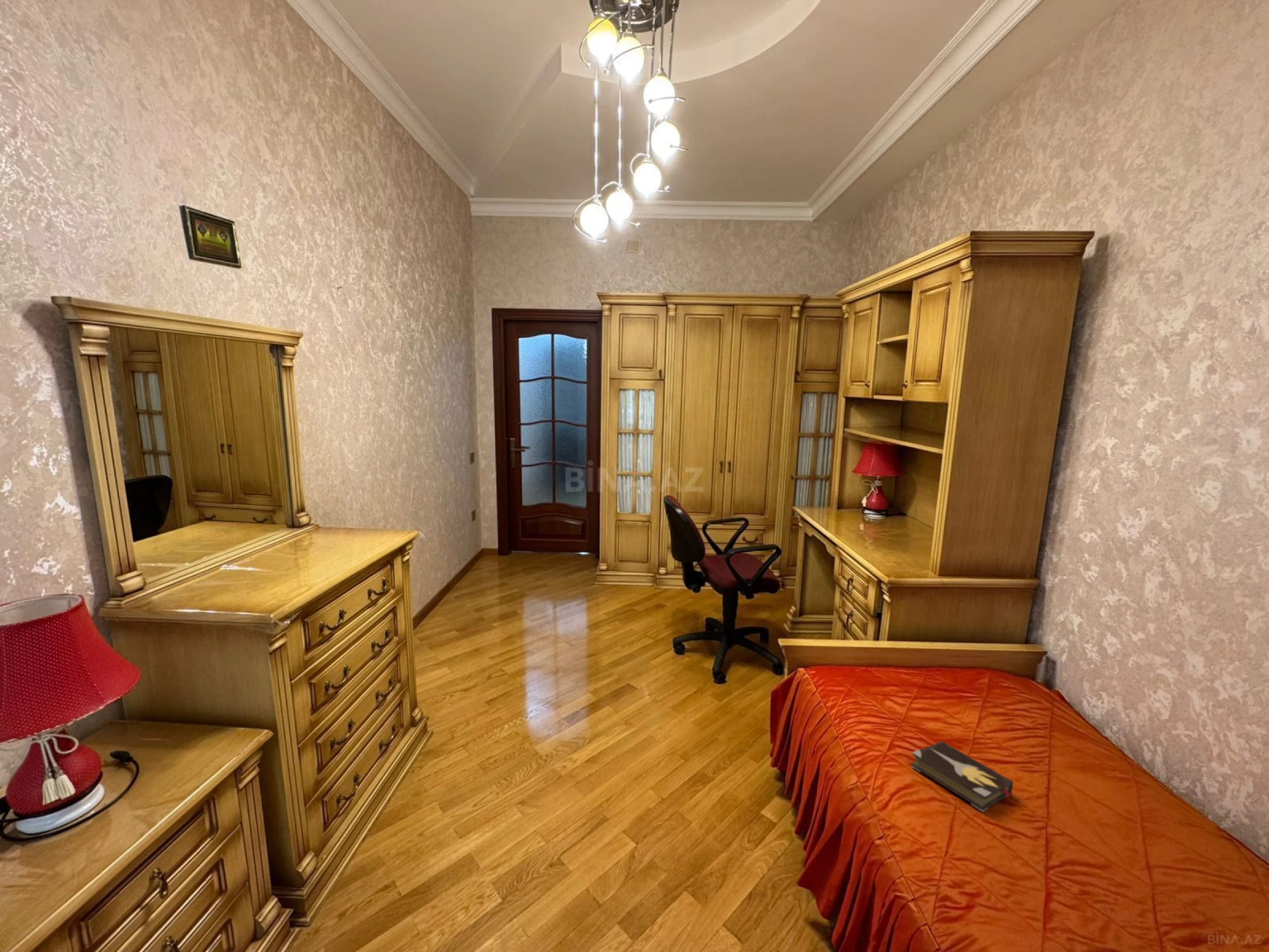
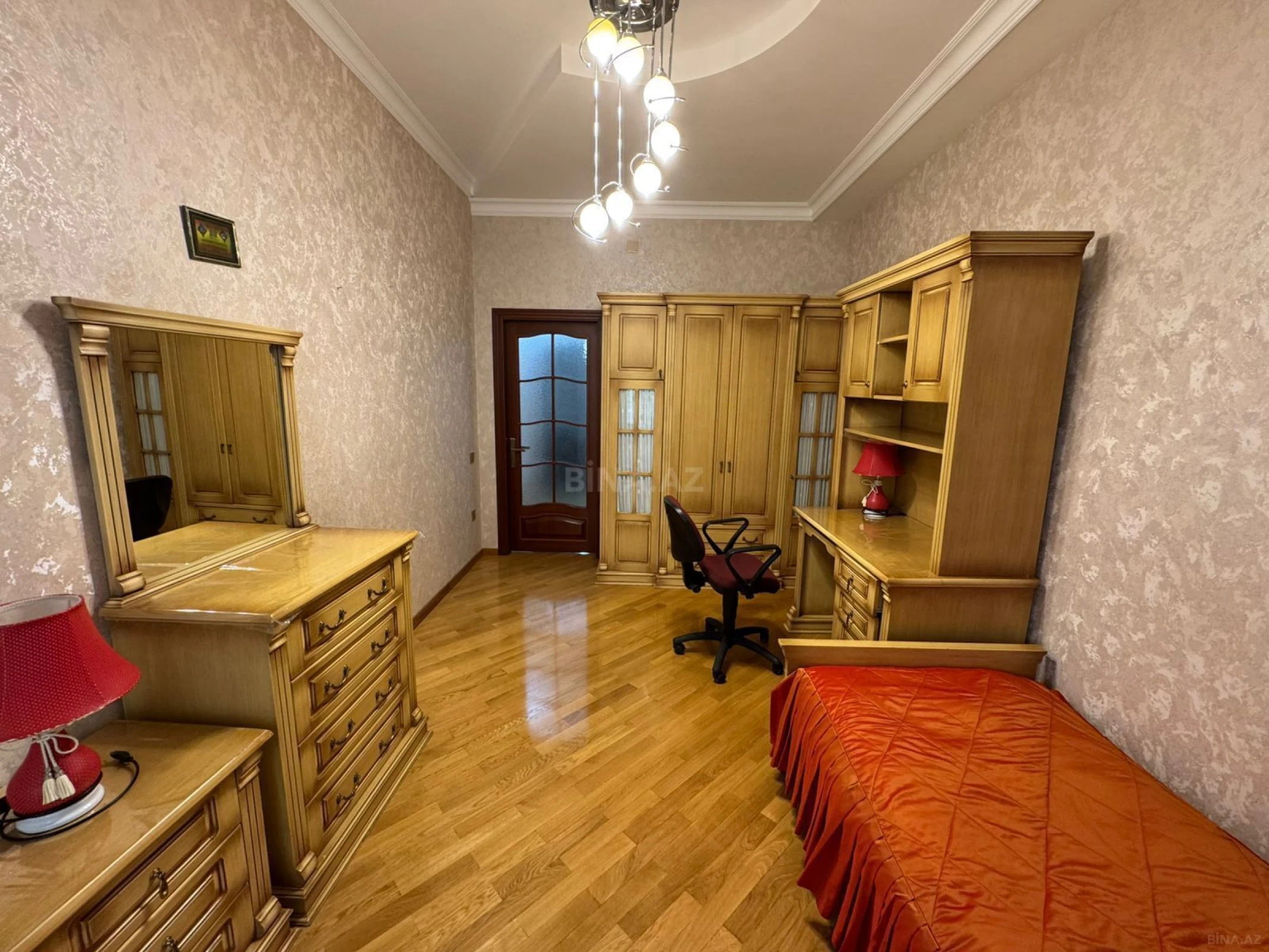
- hardback book (960, 772)
